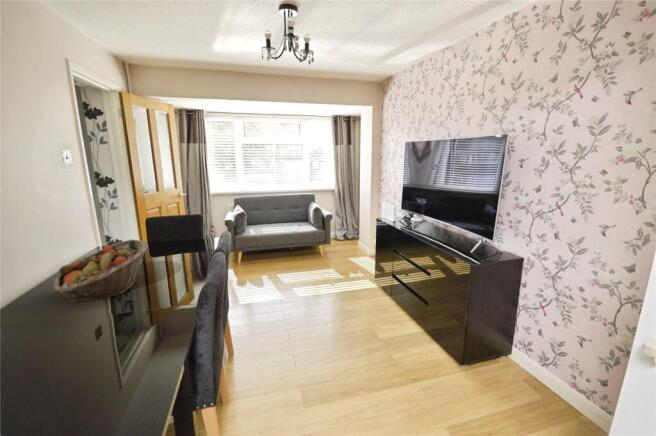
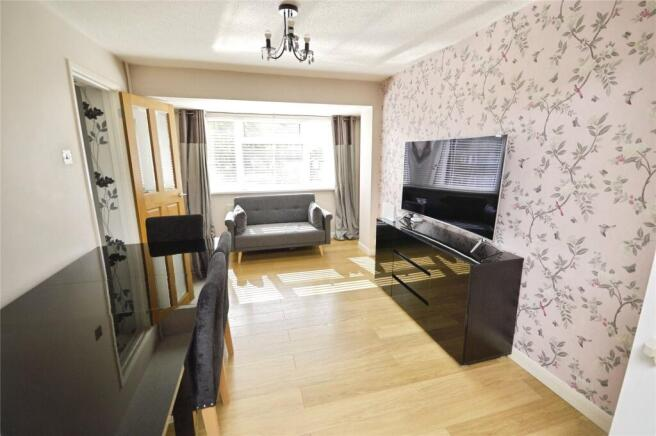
- fruit basket (104, 268)
